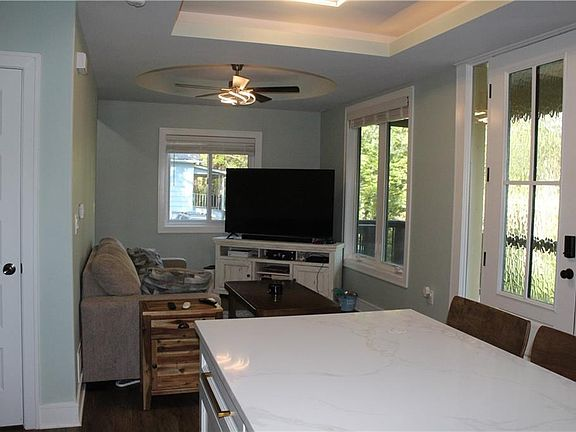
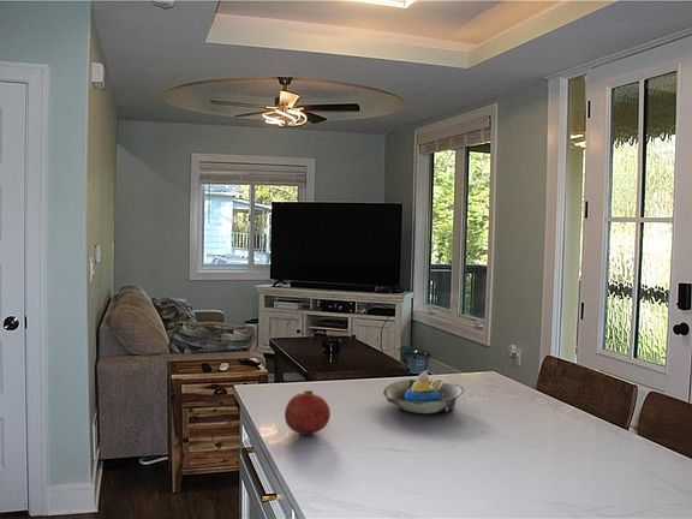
+ fruit (306, 411)
+ decorative bowl (420, 387)
